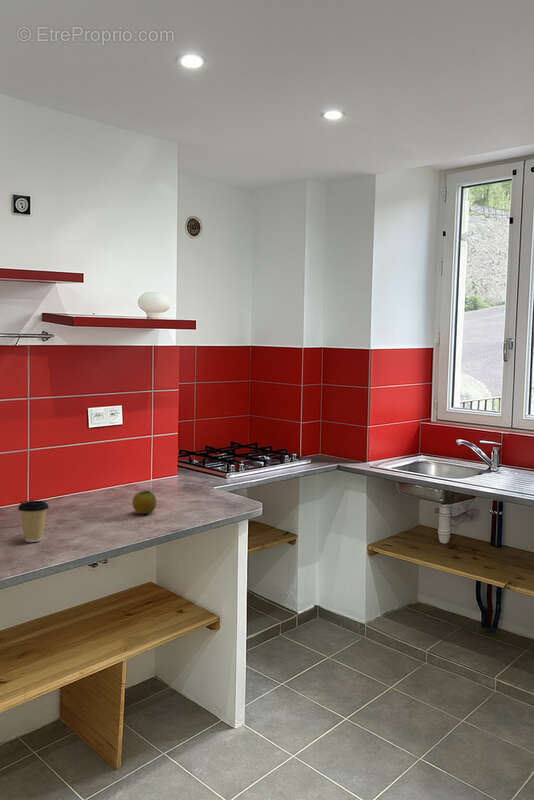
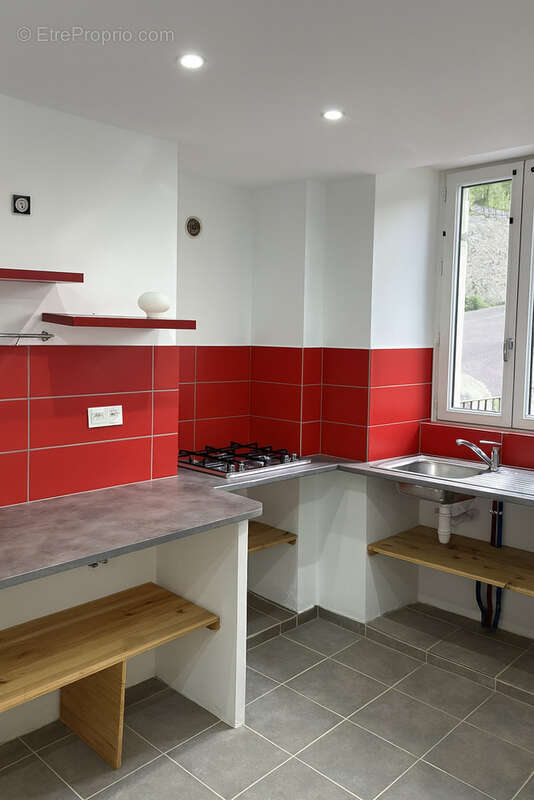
- fruit (144, 502)
- coffee cup (33, 520)
